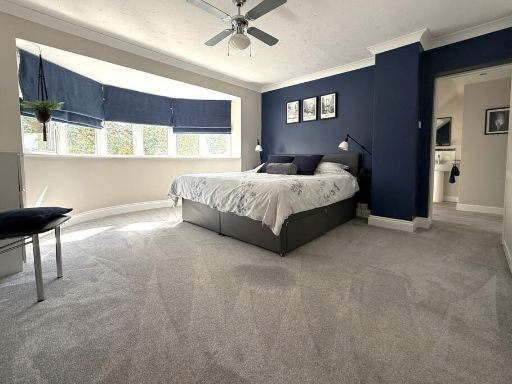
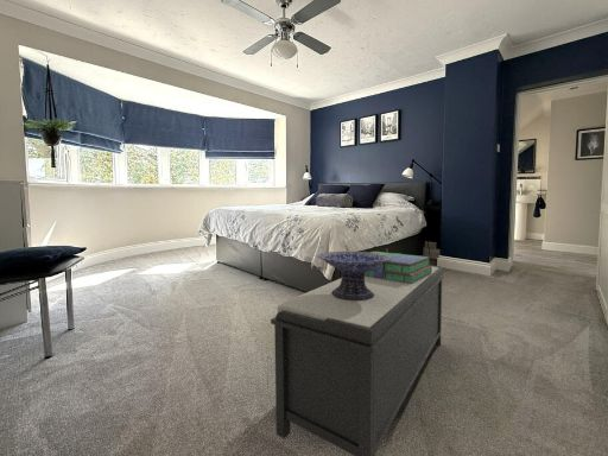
+ bench (378, 331)
+ decorative bowl (353, 273)
+ stack of books (390, 264)
